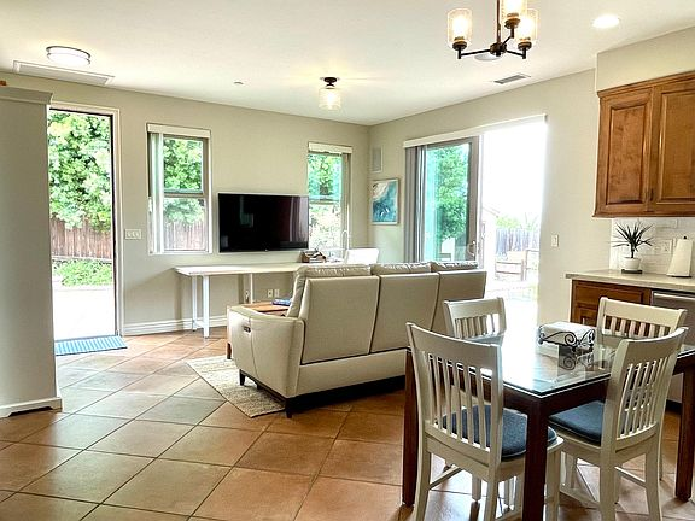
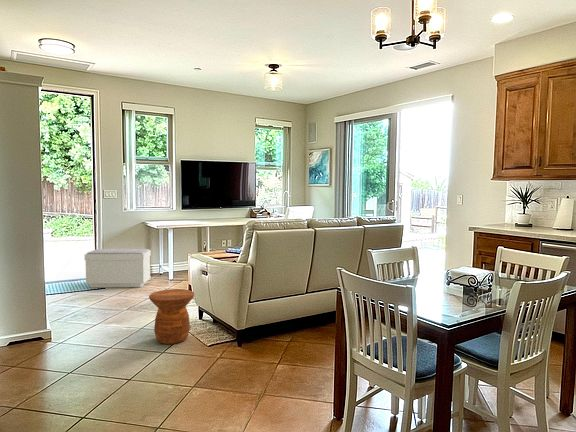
+ bench (119, 267)
+ side table (172, 316)
